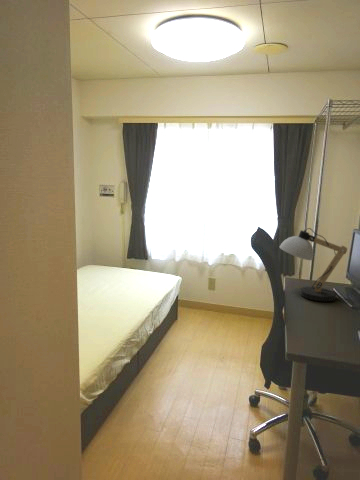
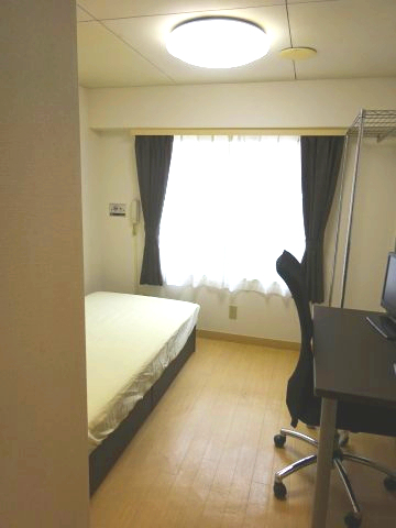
- desk lamp (312, 259)
